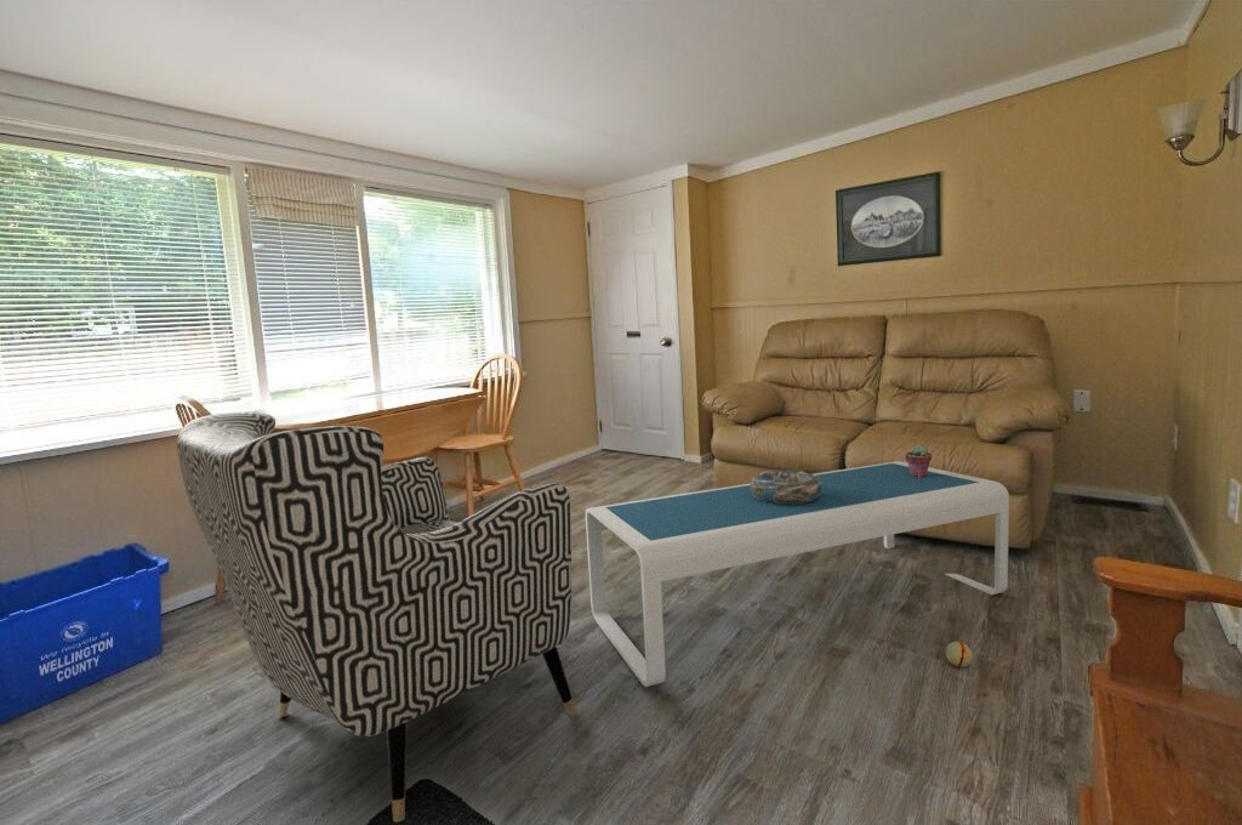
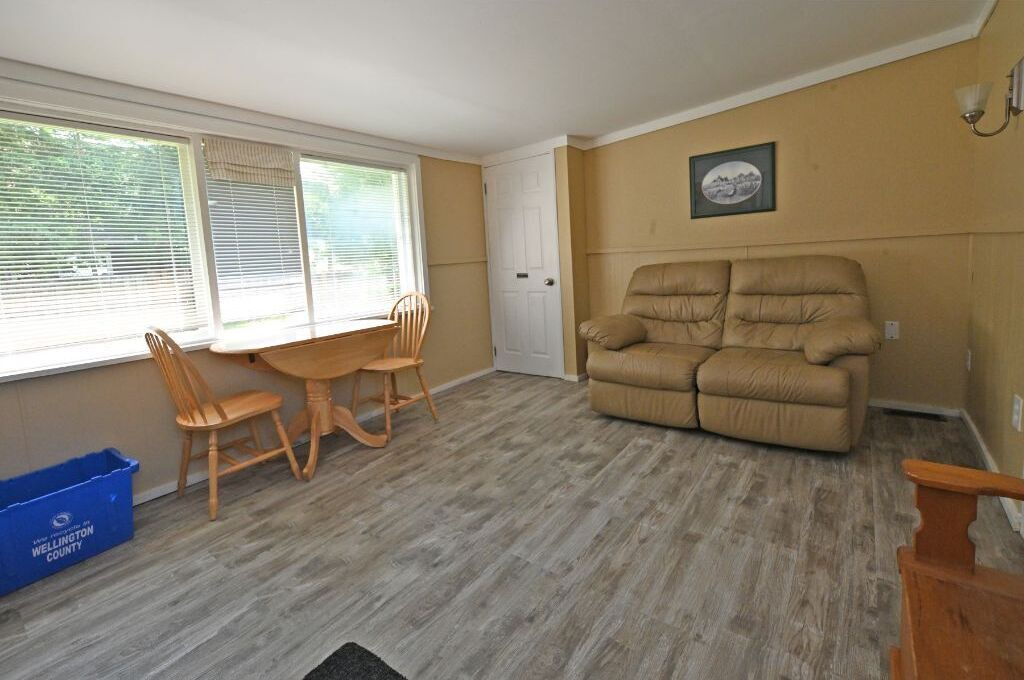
- armchair (380, 571)
- ball (958, 654)
- coffee table (796, 551)
- decorative bowl (785, 485)
- potted succulent (918, 460)
